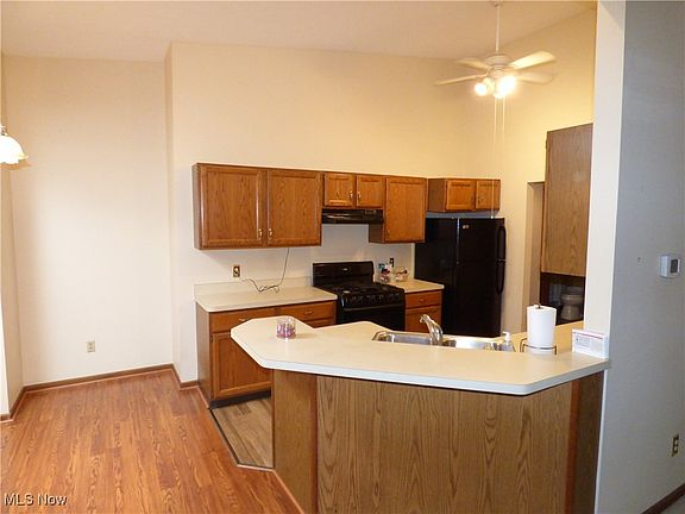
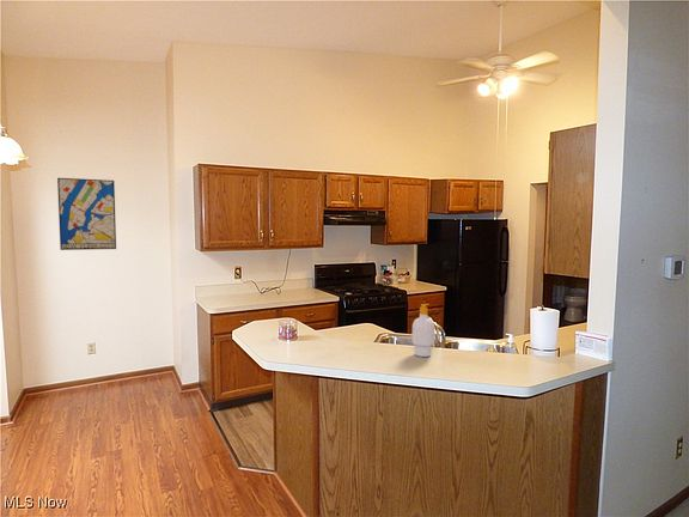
+ wall art (87, 214)
+ soap bottle (422, 329)
